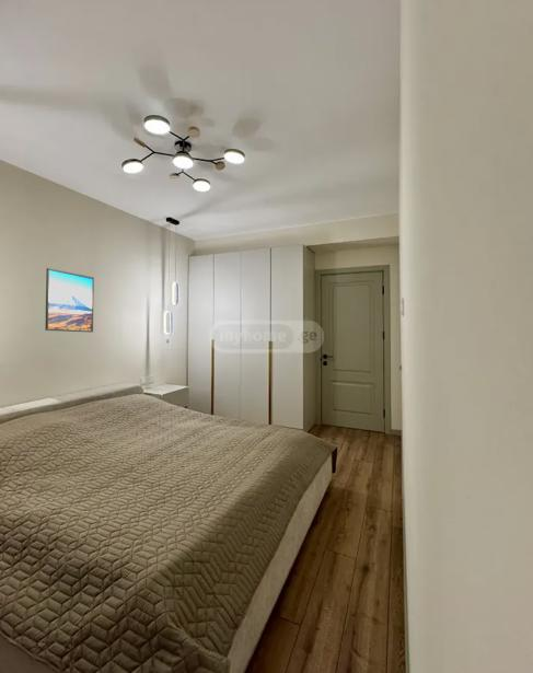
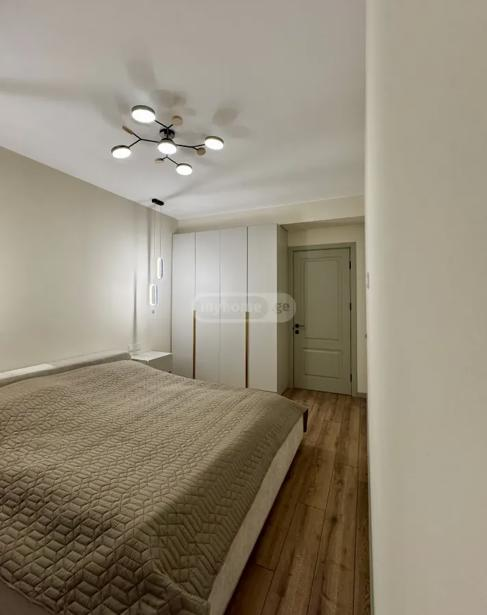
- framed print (71, 302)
